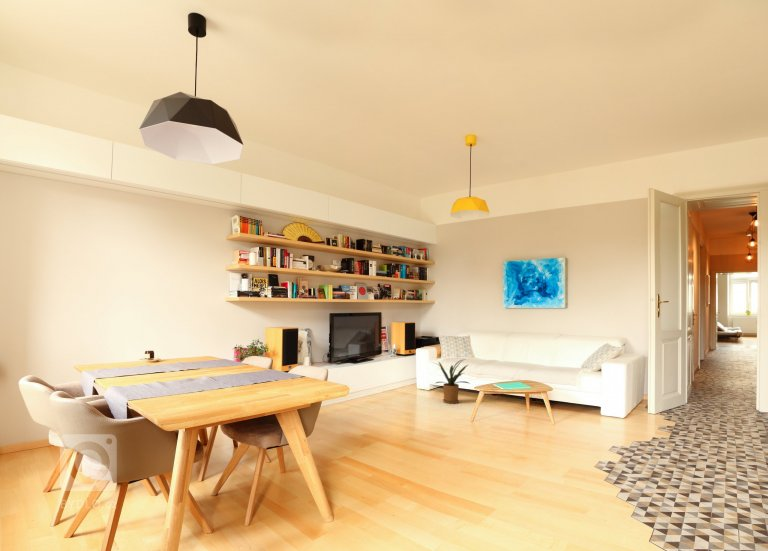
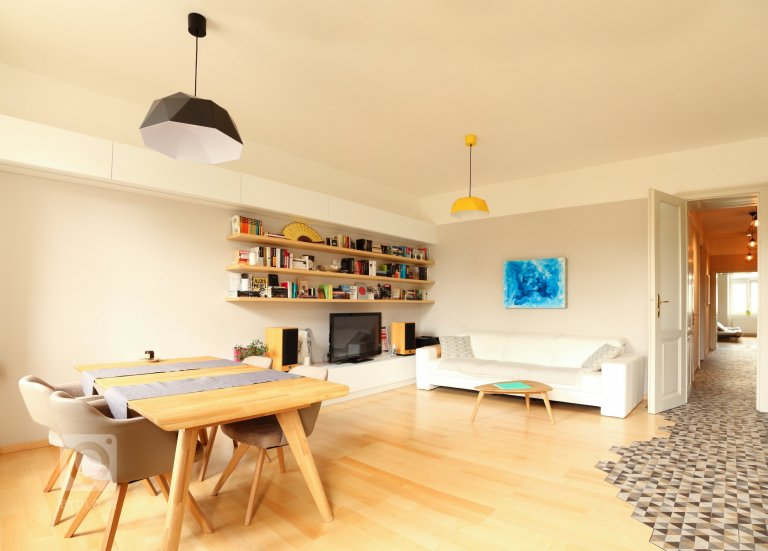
- house plant (451, 379)
